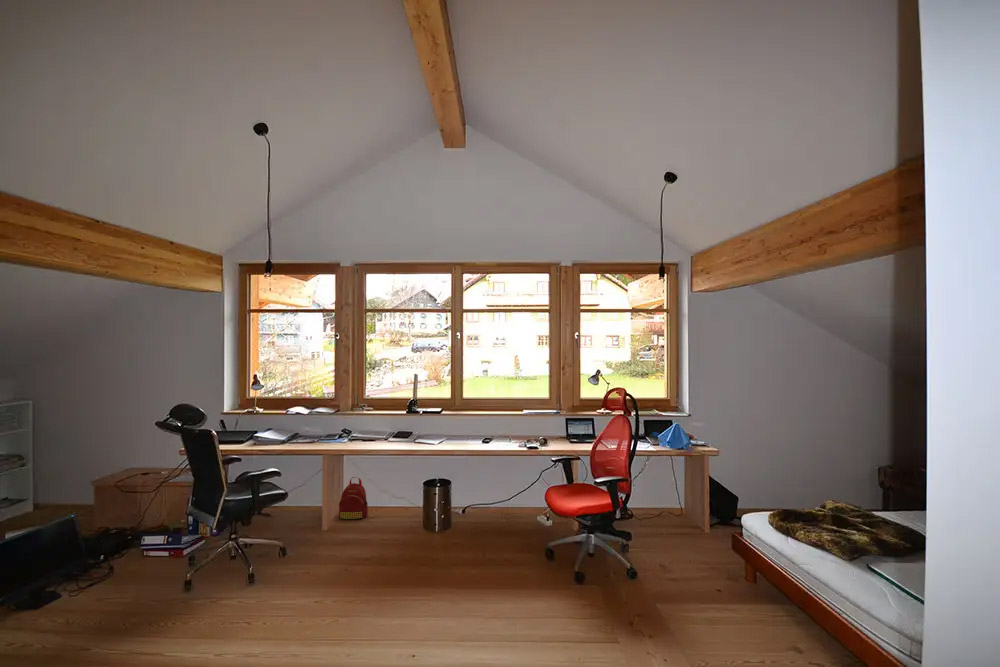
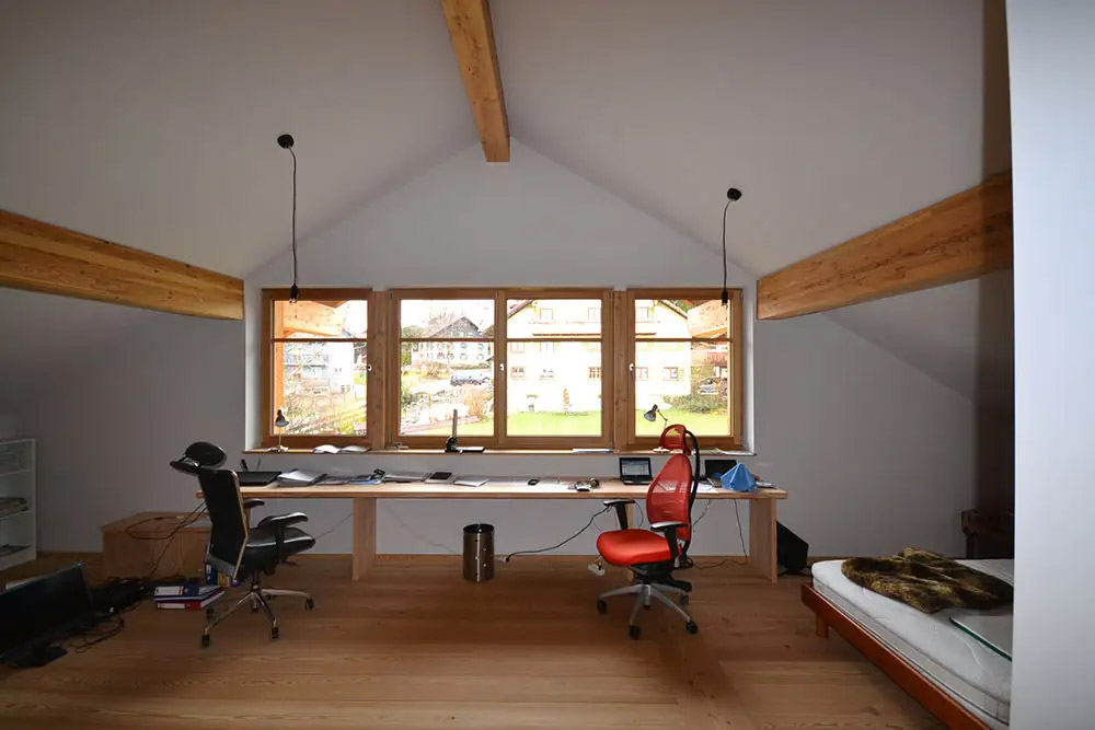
- backpack (352, 497)
